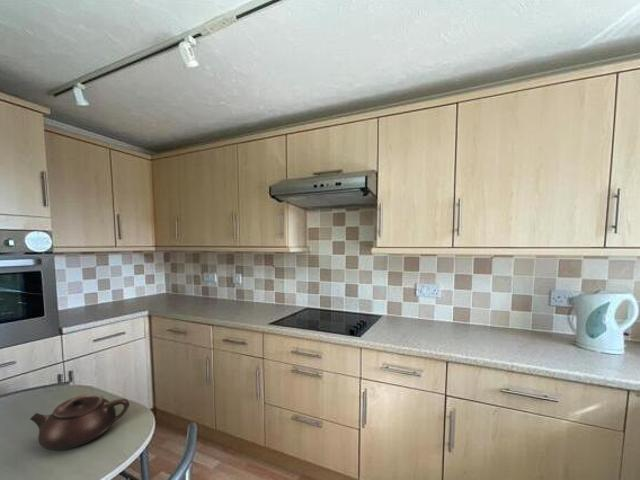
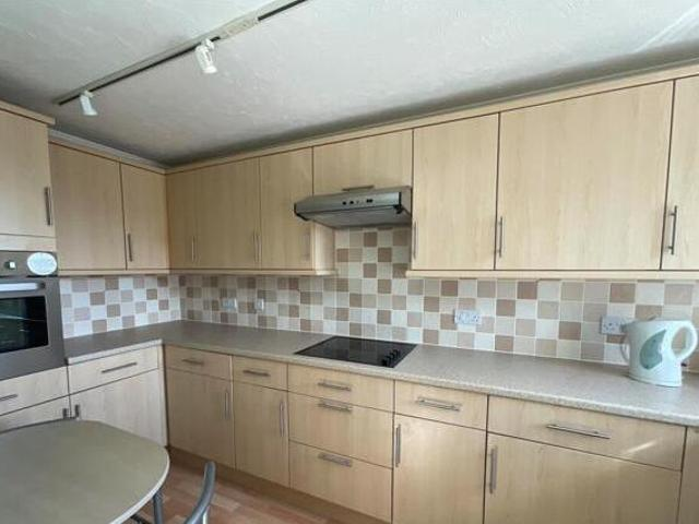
- teapot (80, 416)
